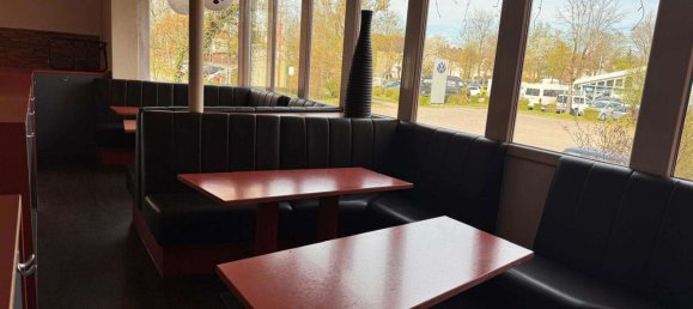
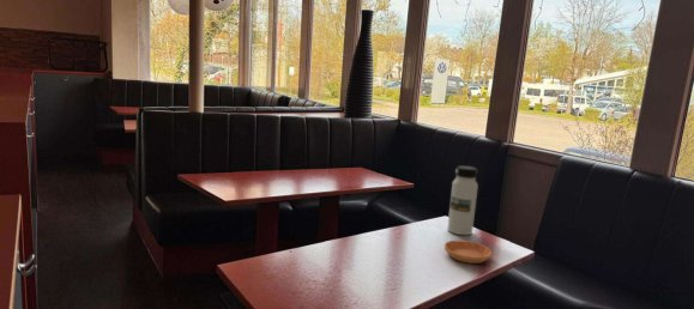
+ water bottle (463, 199)
+ saucer (466, 252)
